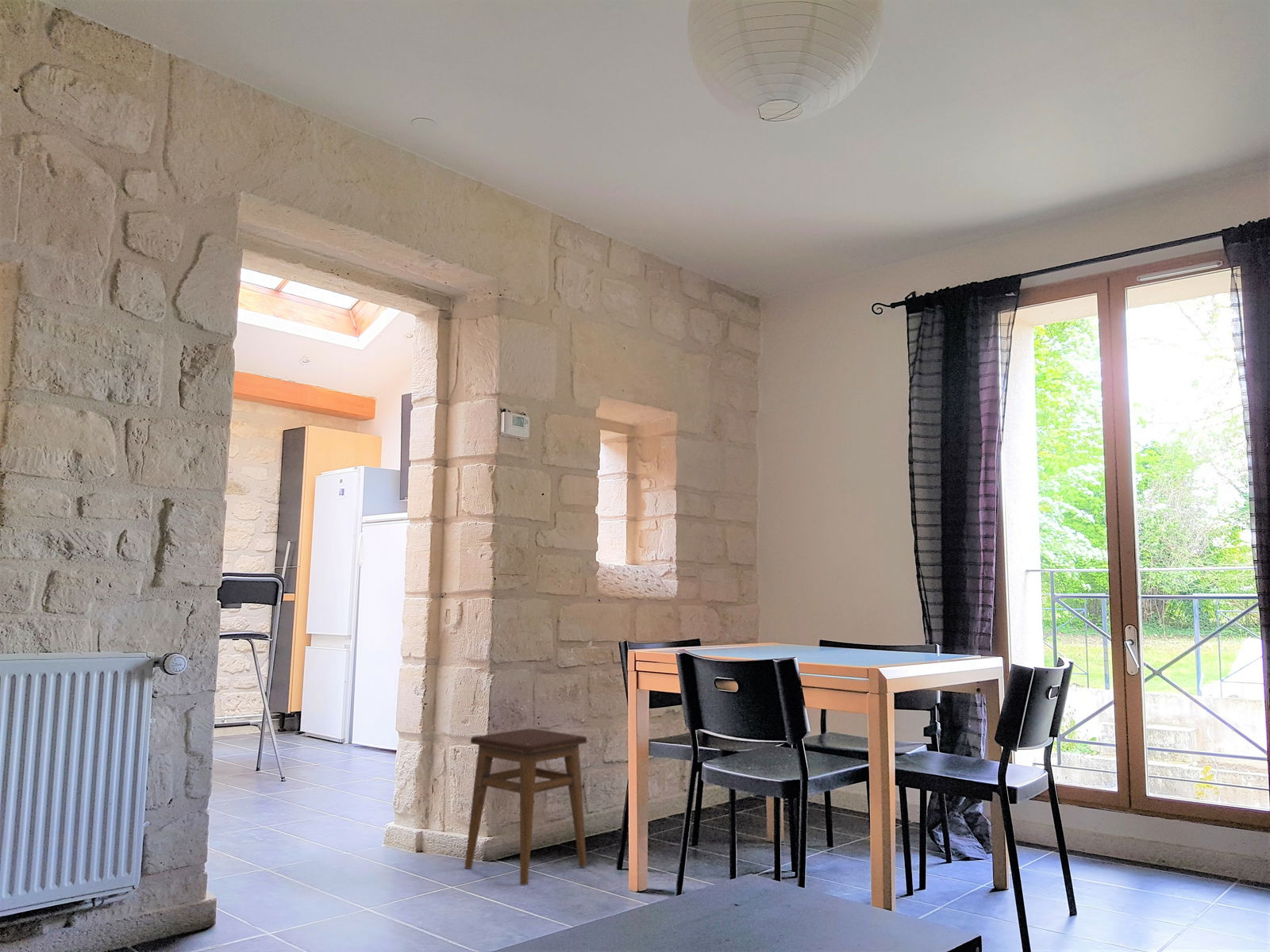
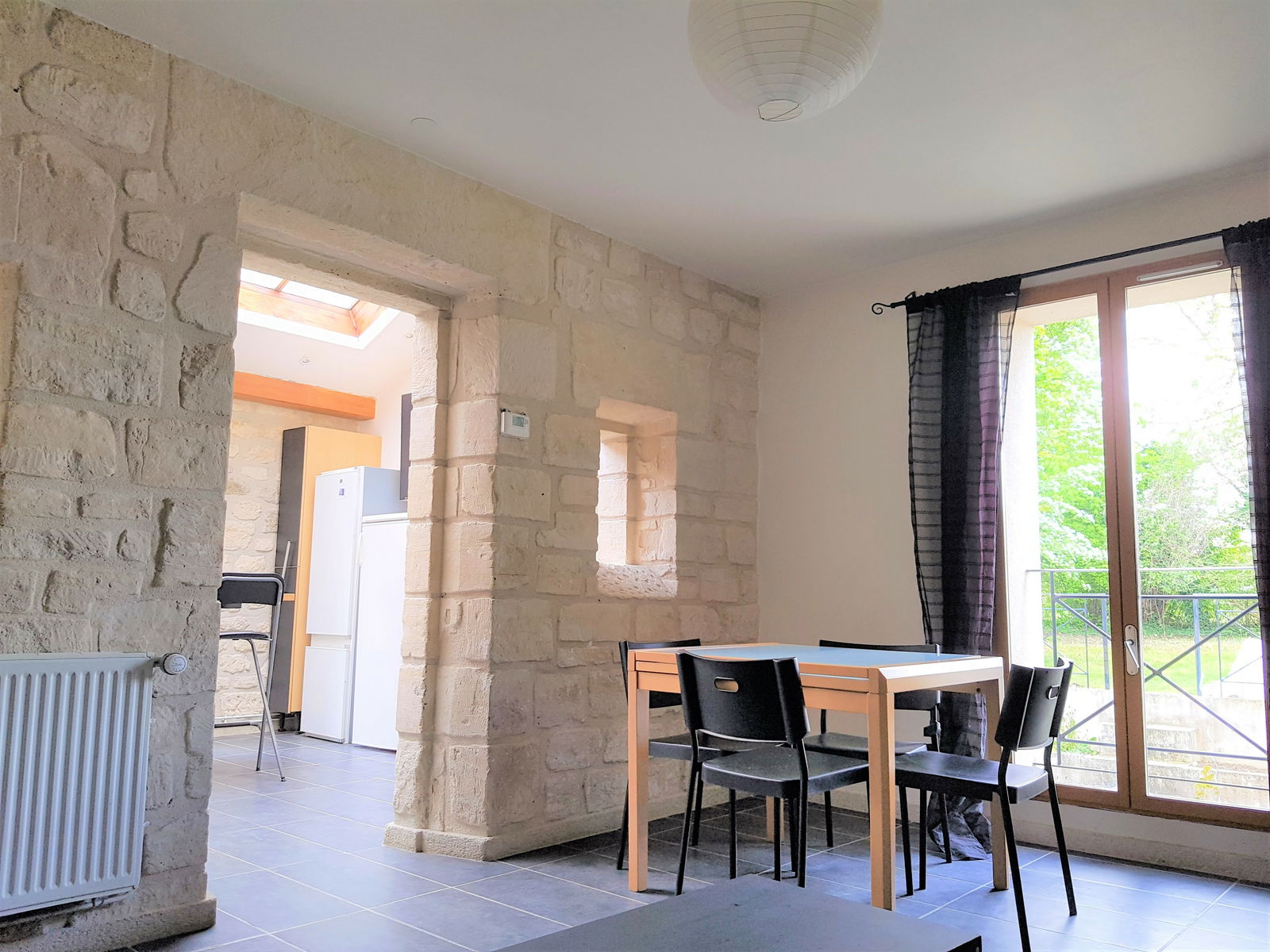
- stool (527, 800)
